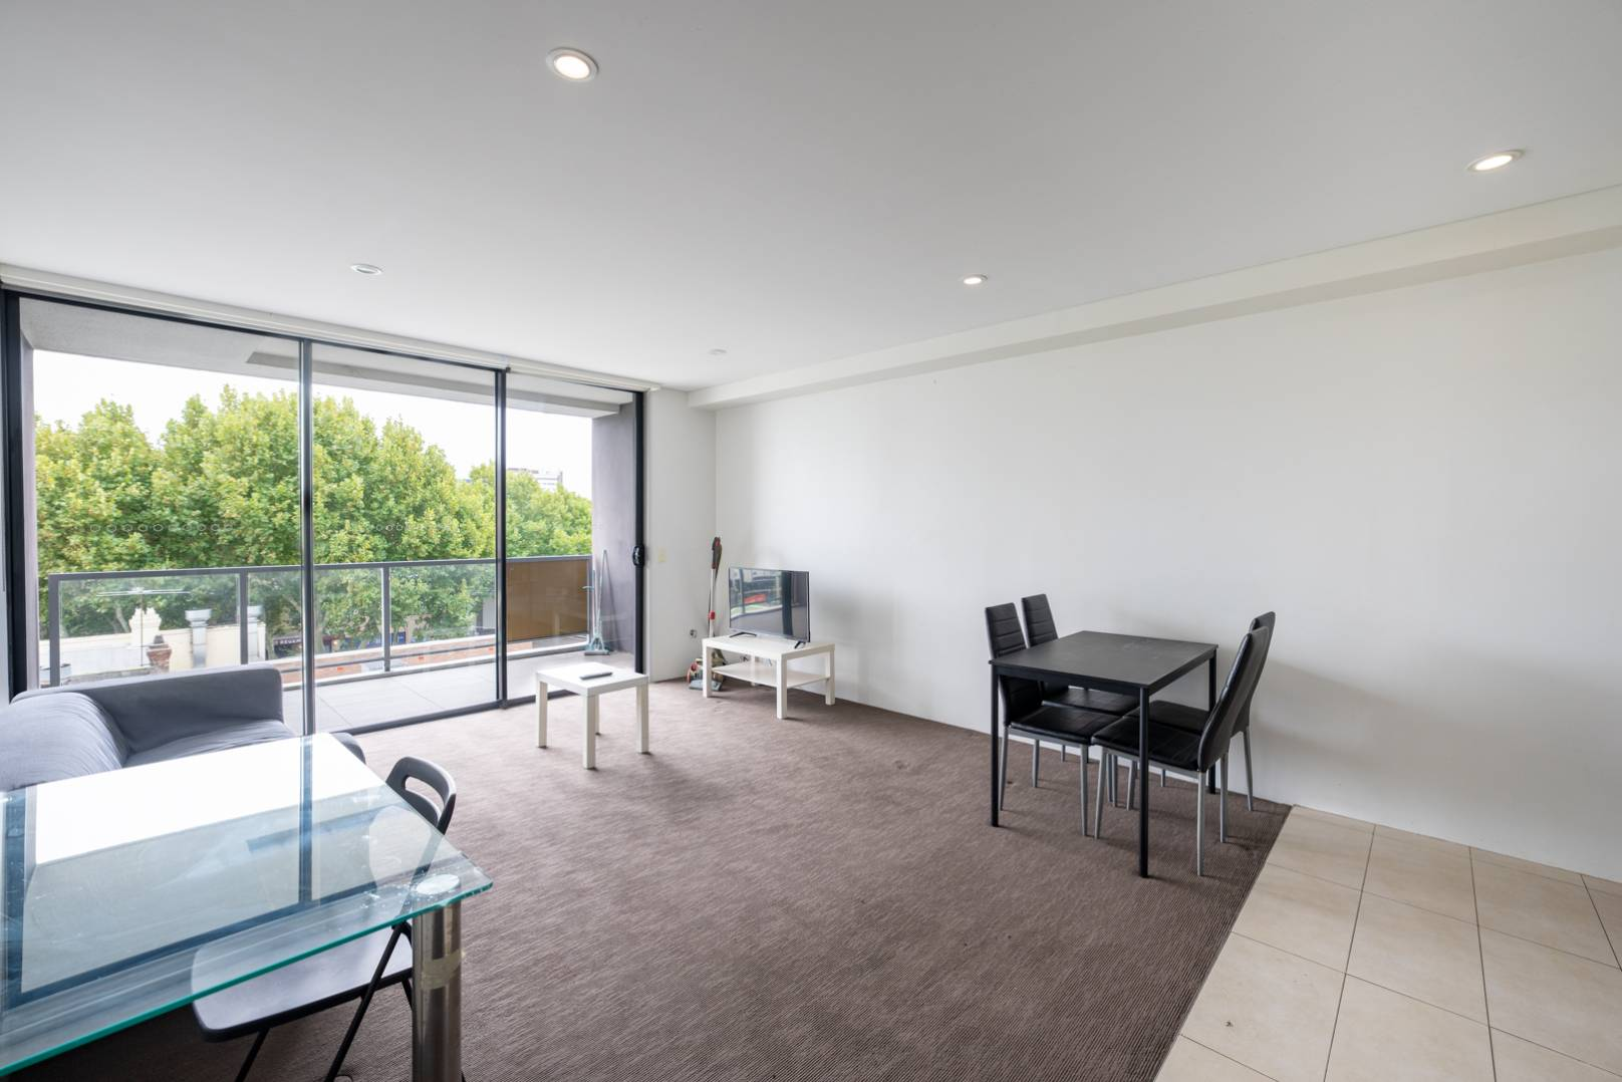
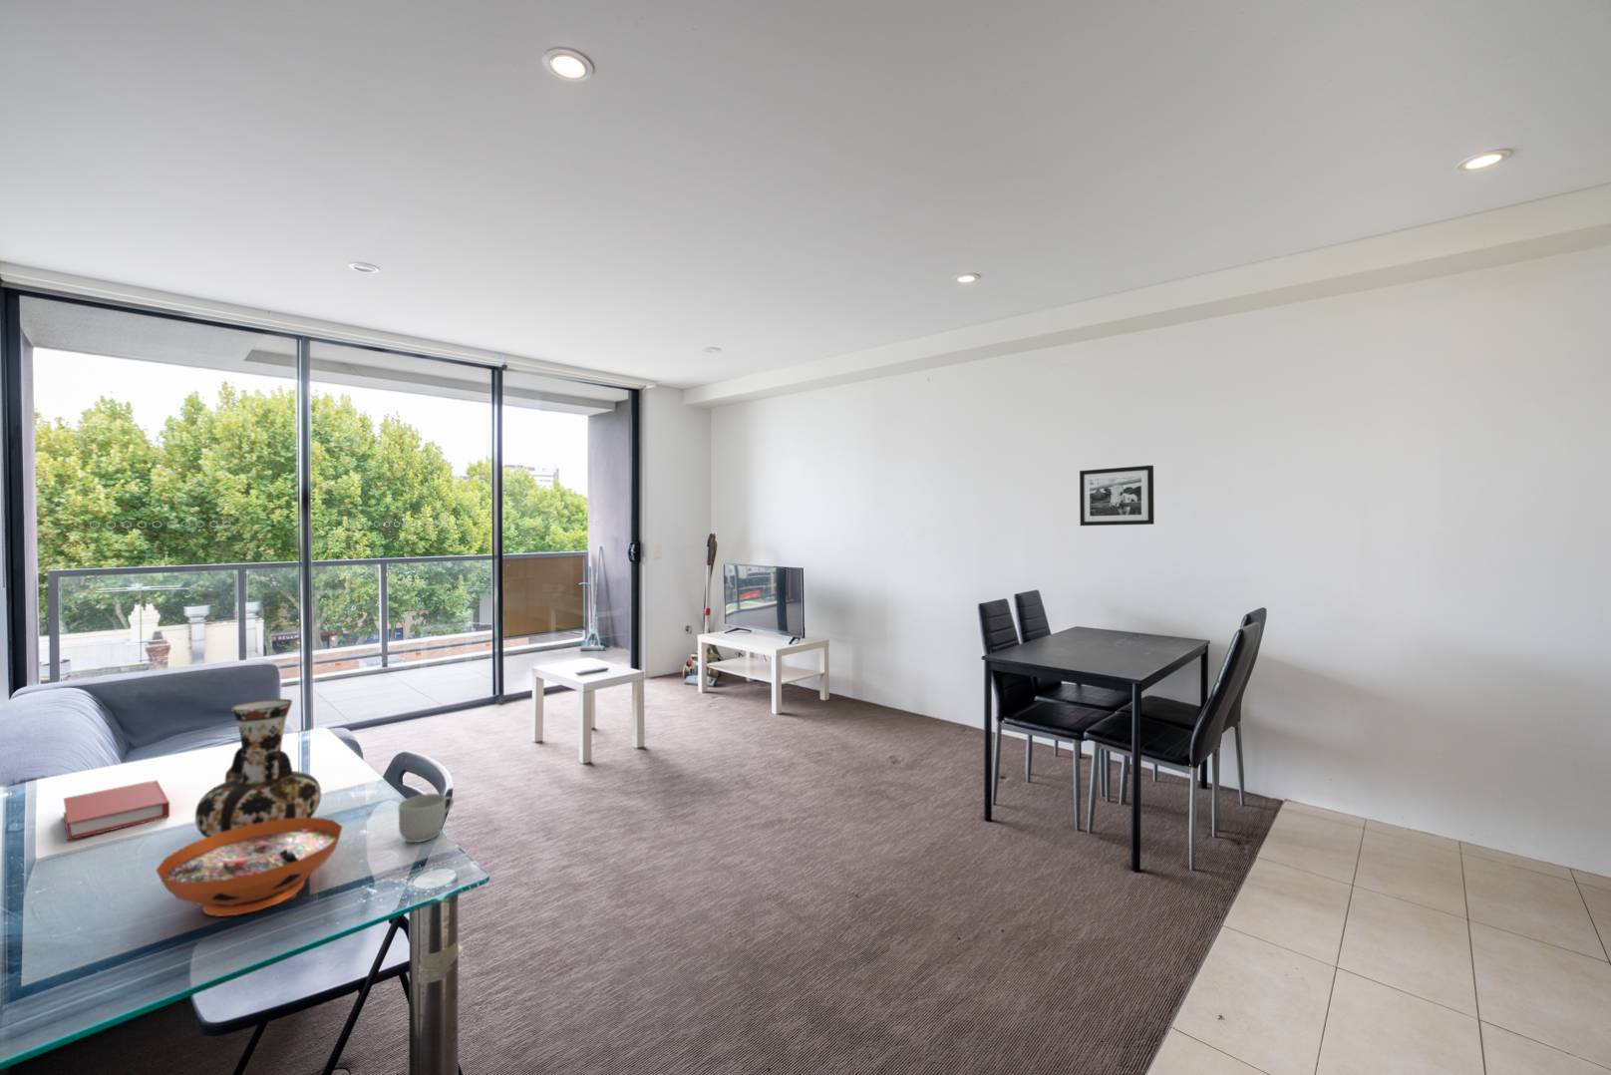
+ decorative bowl (256, 870)
+ book (115, 806)
+ vase (260, 768)
+ picture frame (1116, 497)
+ mug (428, 816)
